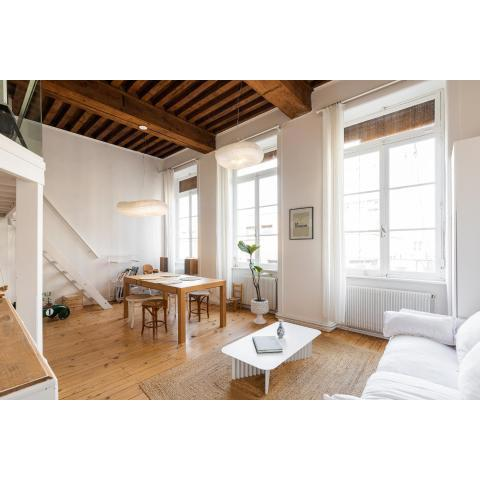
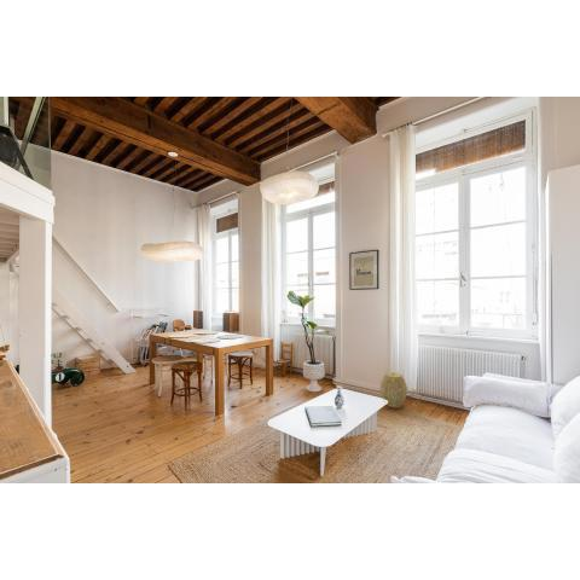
+ woven basket (393, 388)
